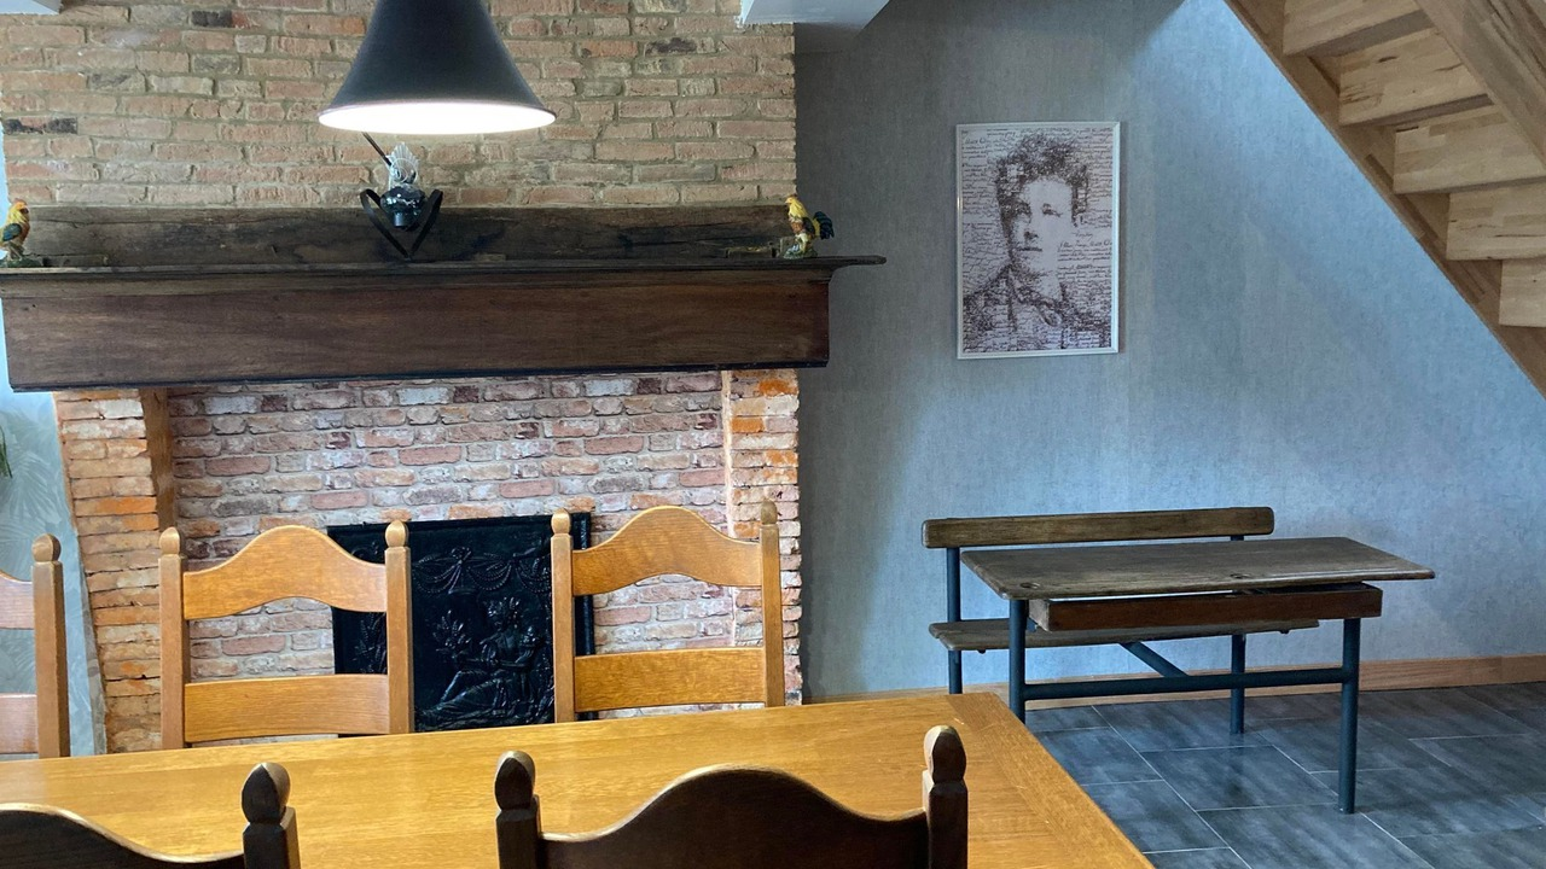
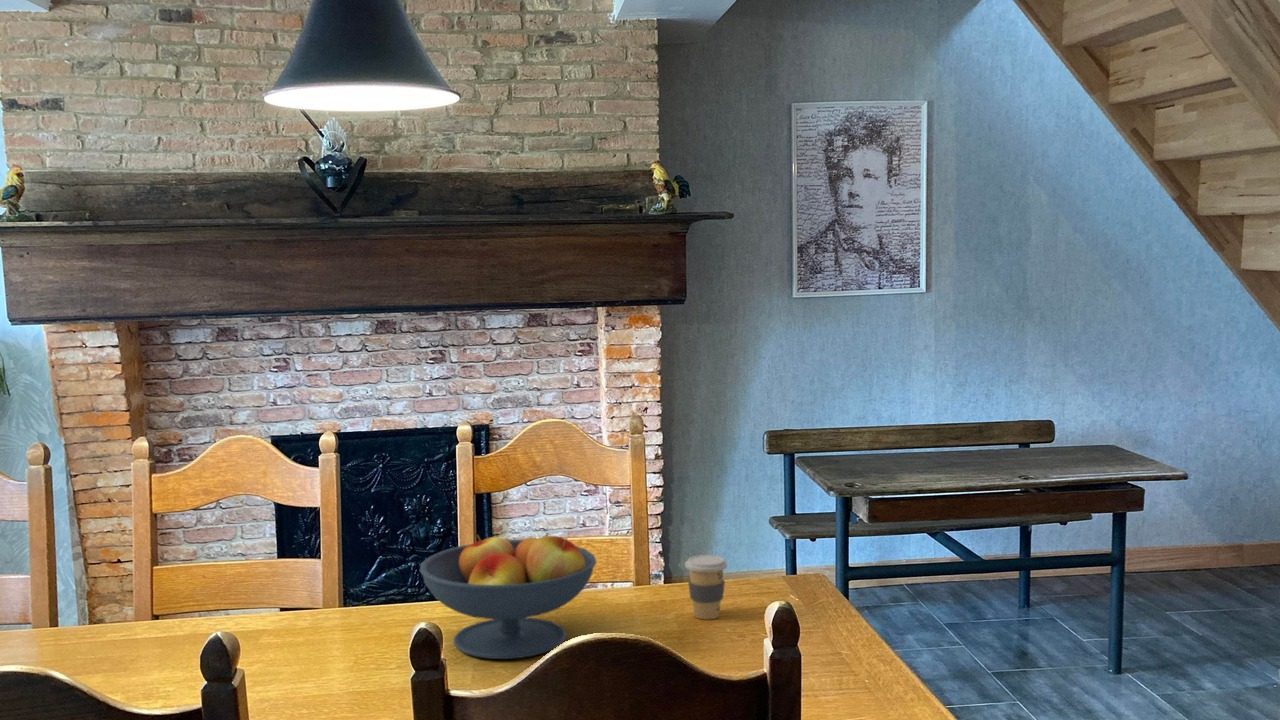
+ coffee cup (706, 587)
+ fruit bowl (509, 586)
